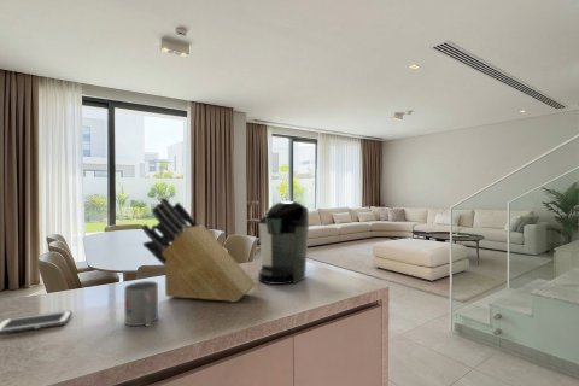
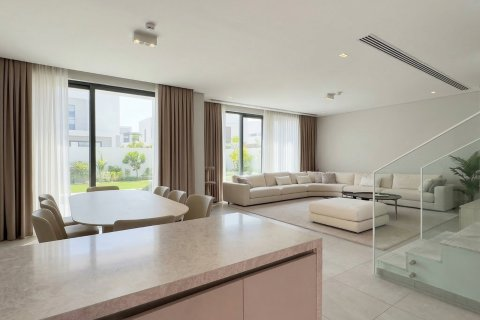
- mug (144, 304)
- knife block (198, 246)
- cell phone (34, 322)
- coffee maker (274, 236)
